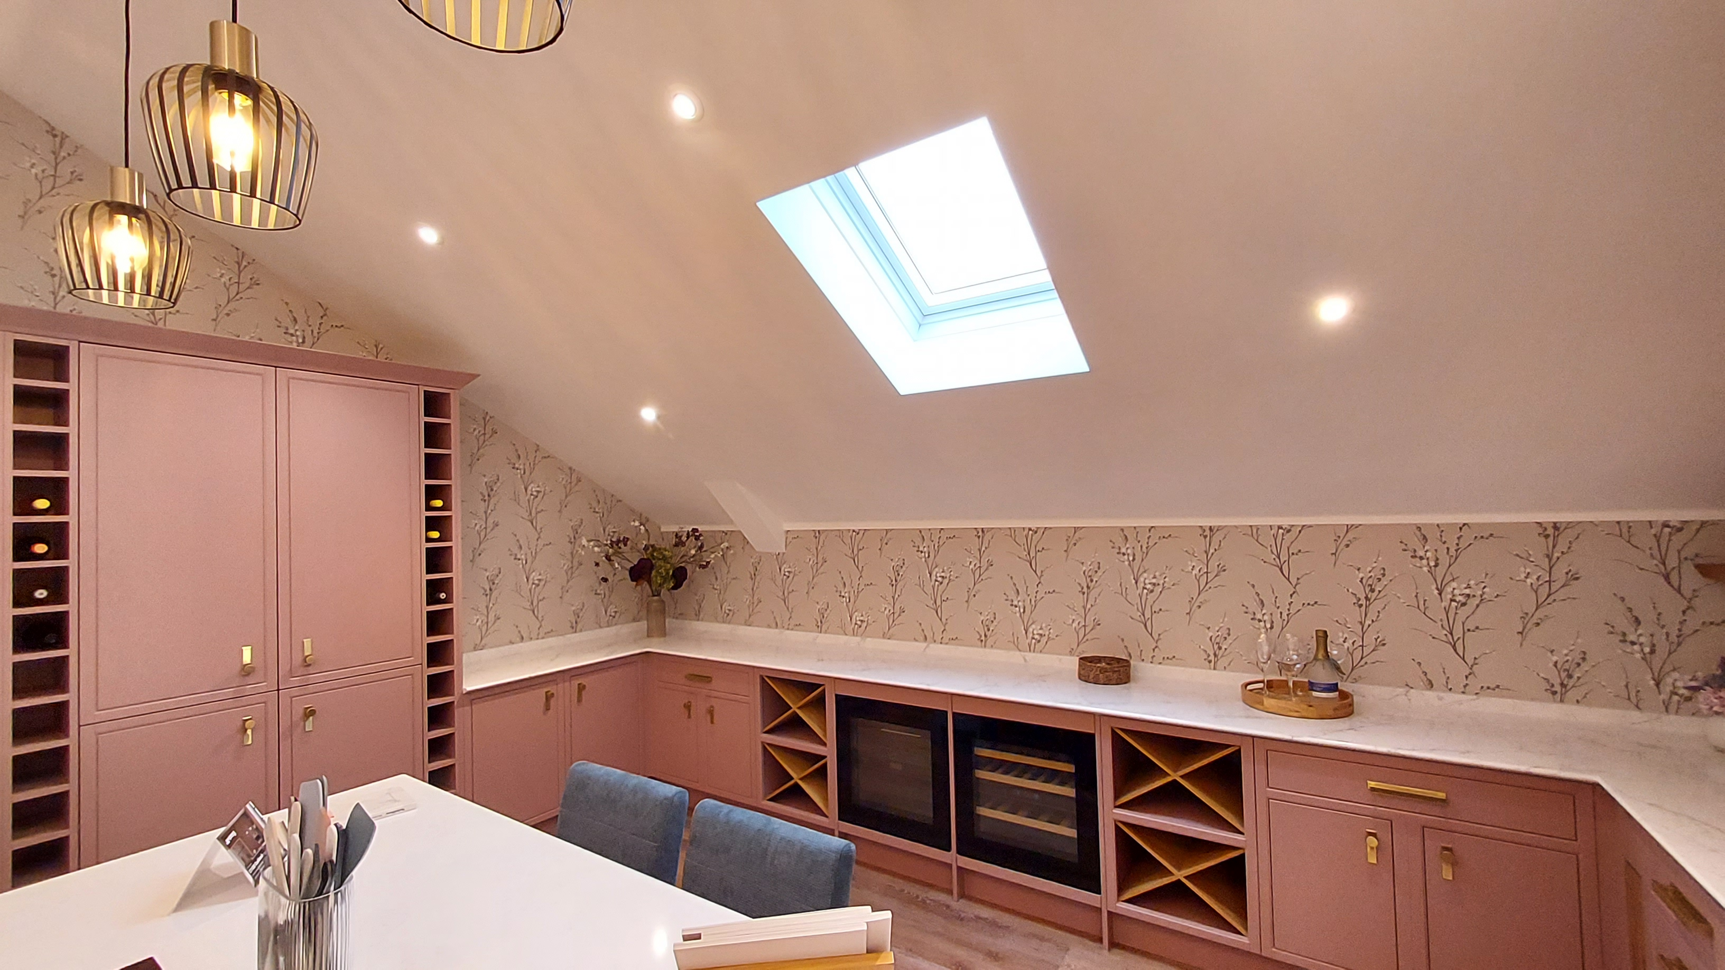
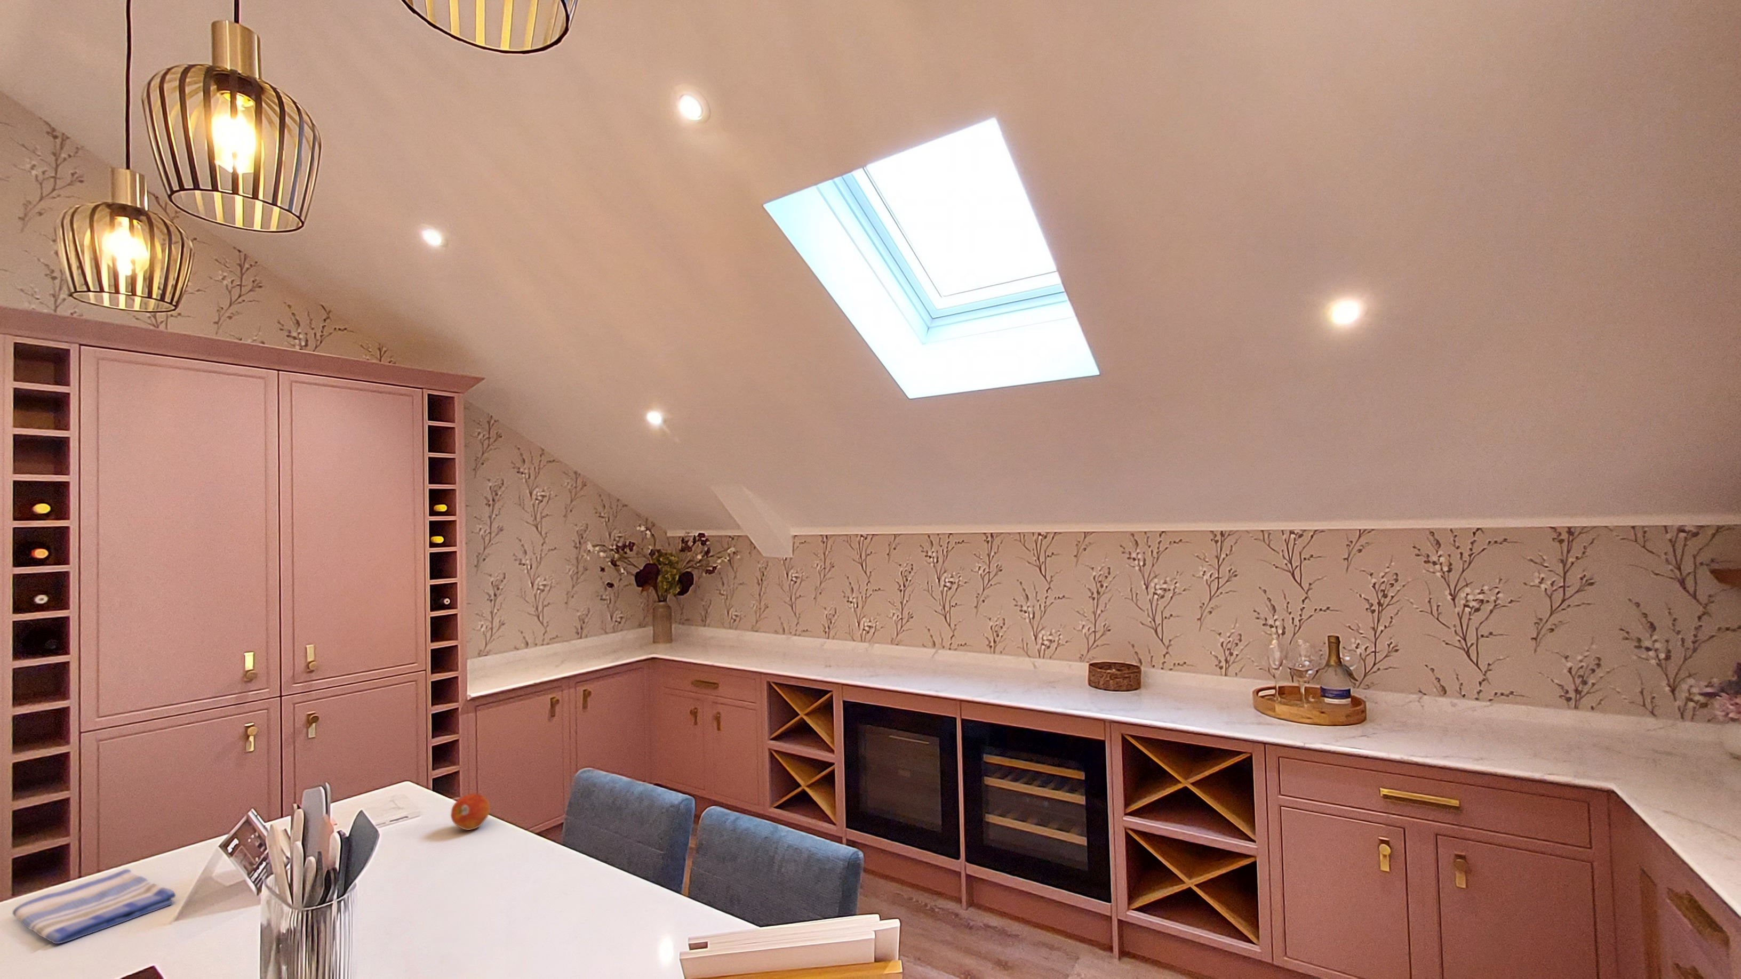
+ fruit (470, 812)
+ dish towel (96, 904)
